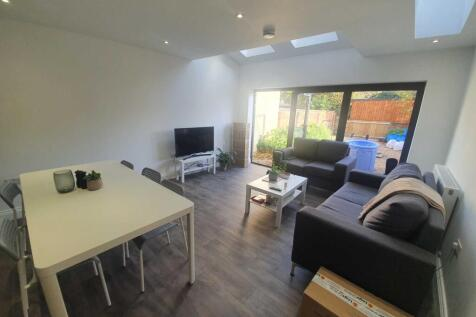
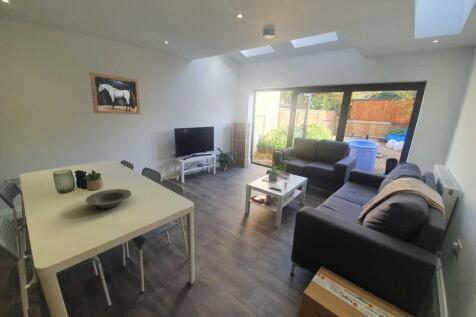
+ wall art (117, 95)
+ bowl (110, 200)
